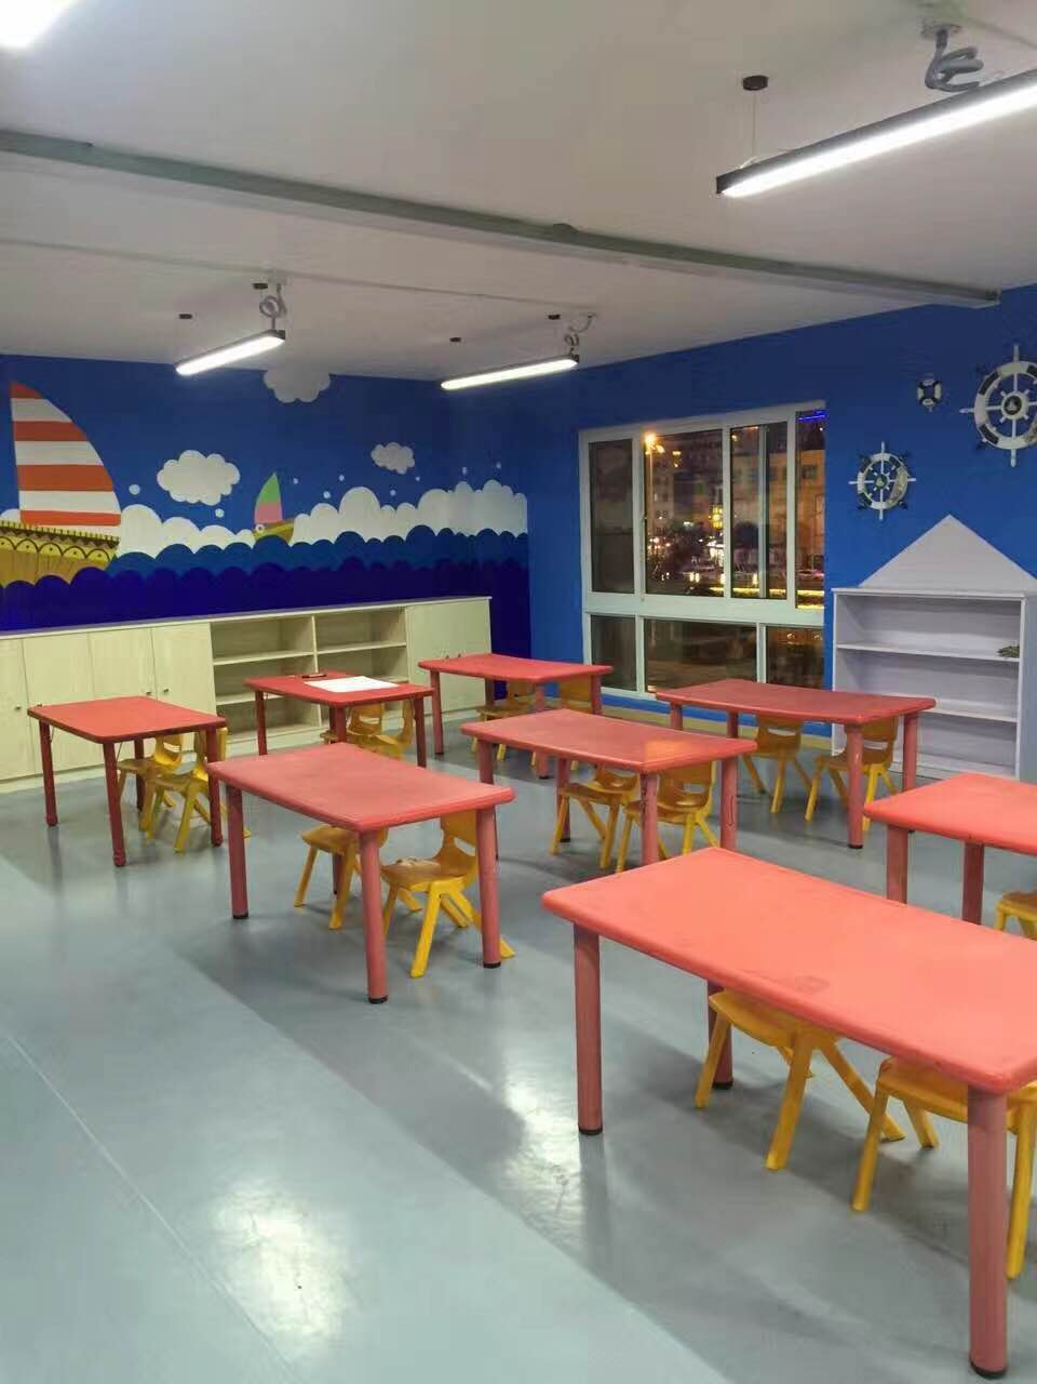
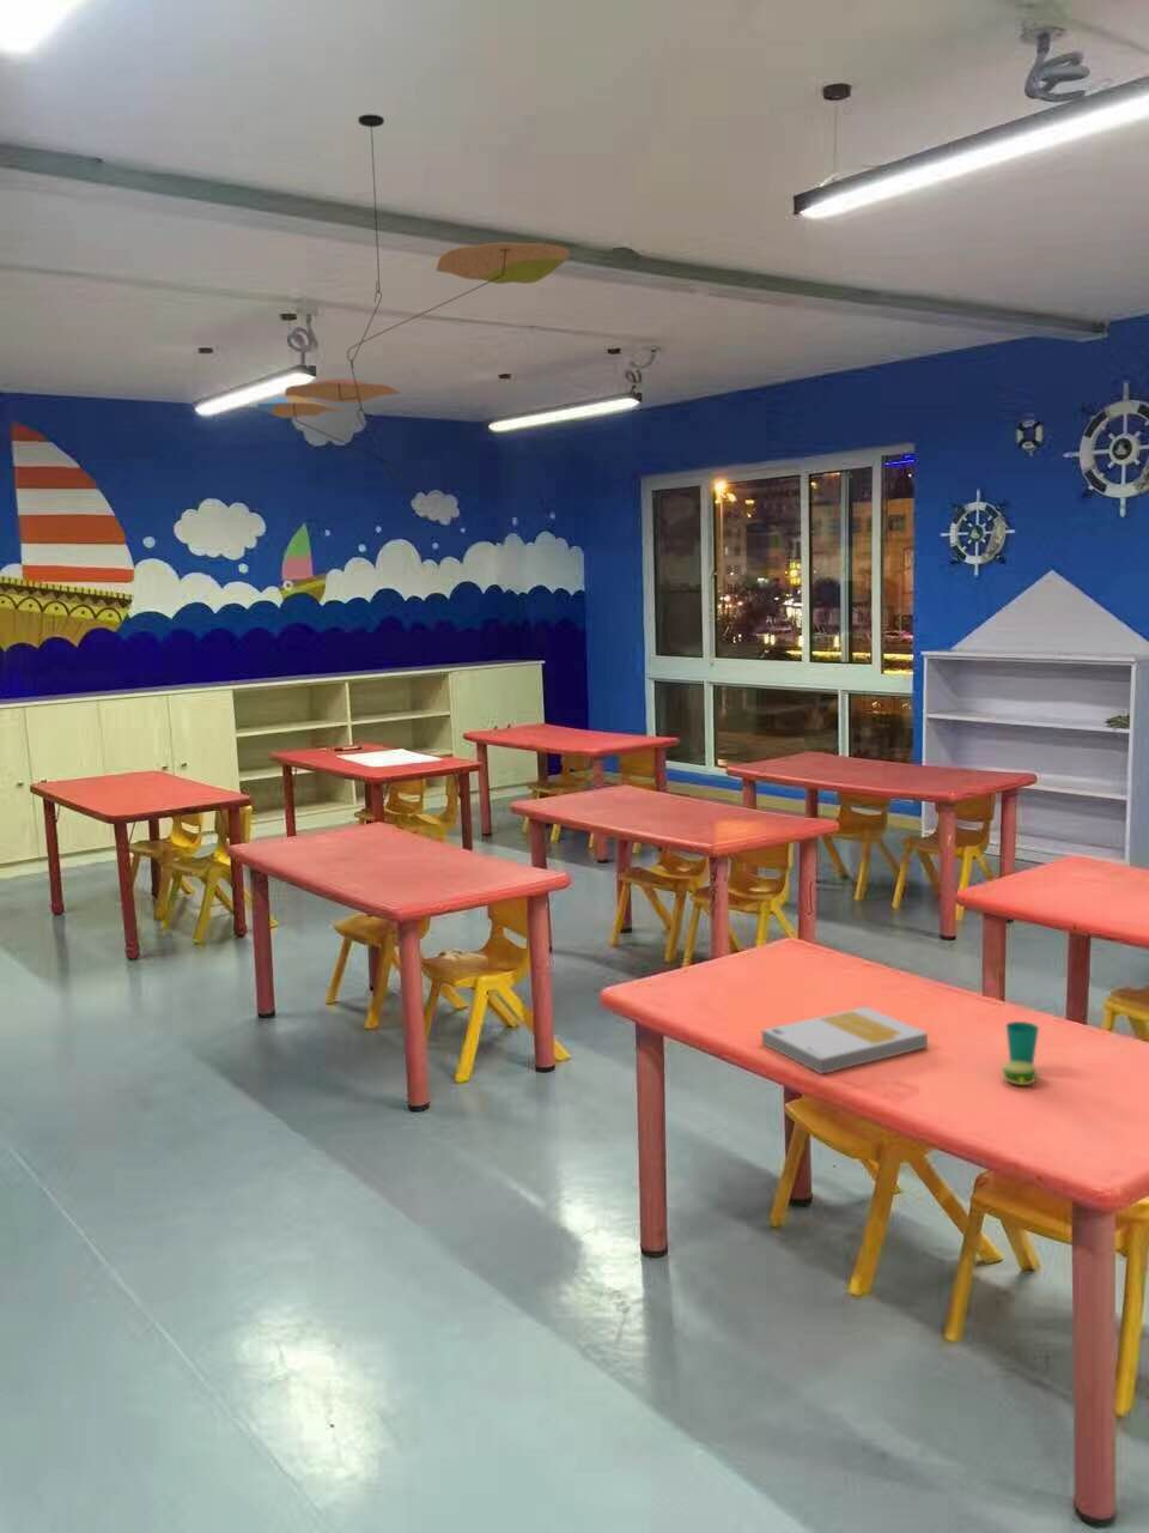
+ book (844, 1038)
+ ceiling mobile (414, 316)
+ cup (1020, 1054)
